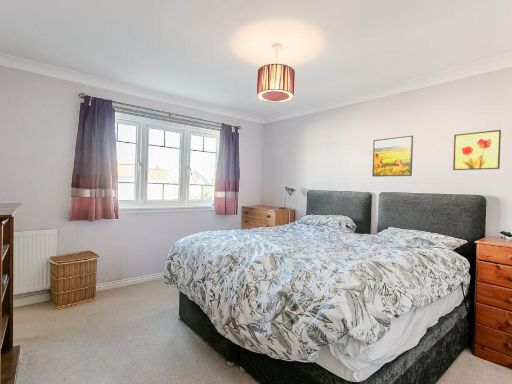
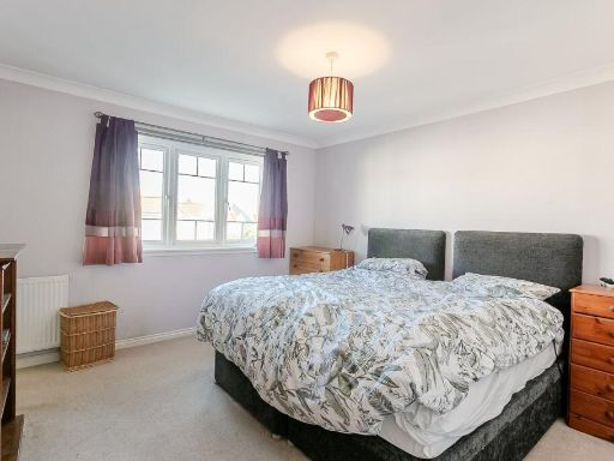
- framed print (391, 157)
- wall art (476, 151)
